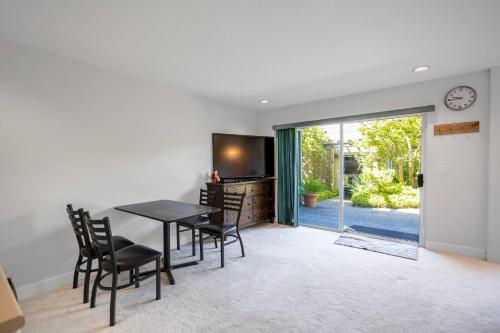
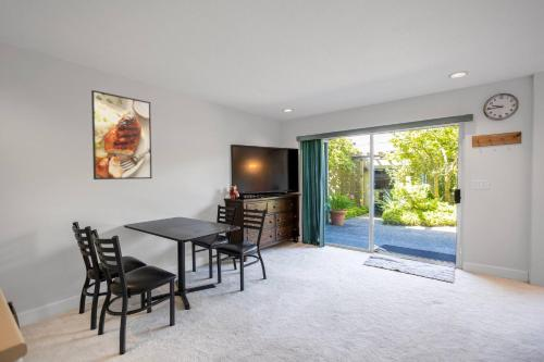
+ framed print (124, 138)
